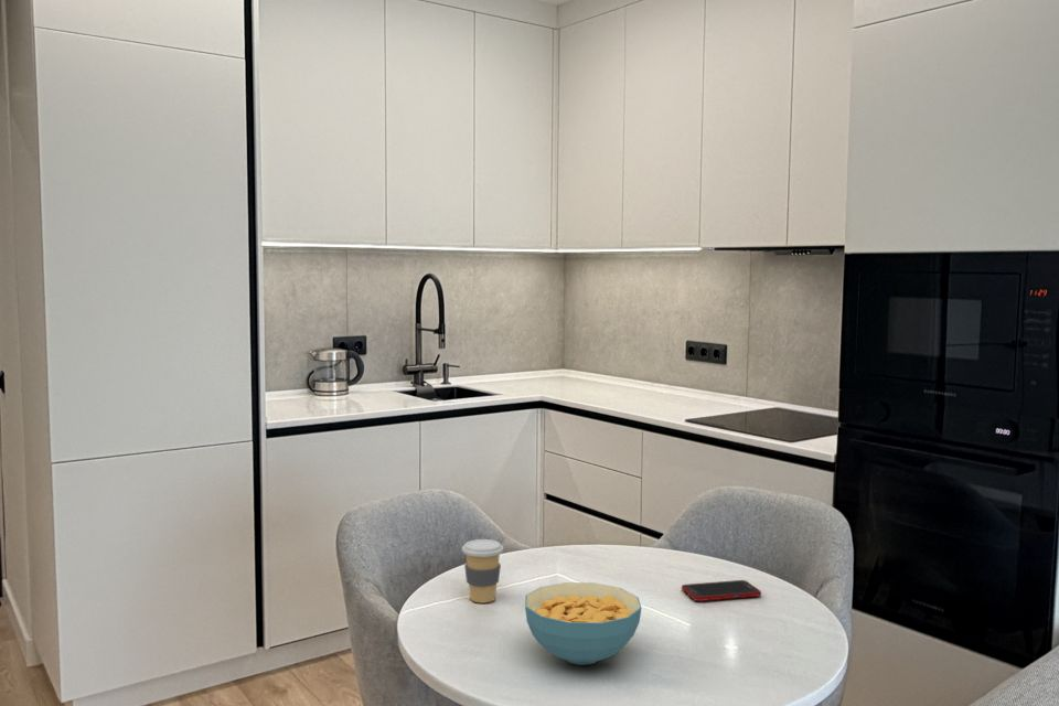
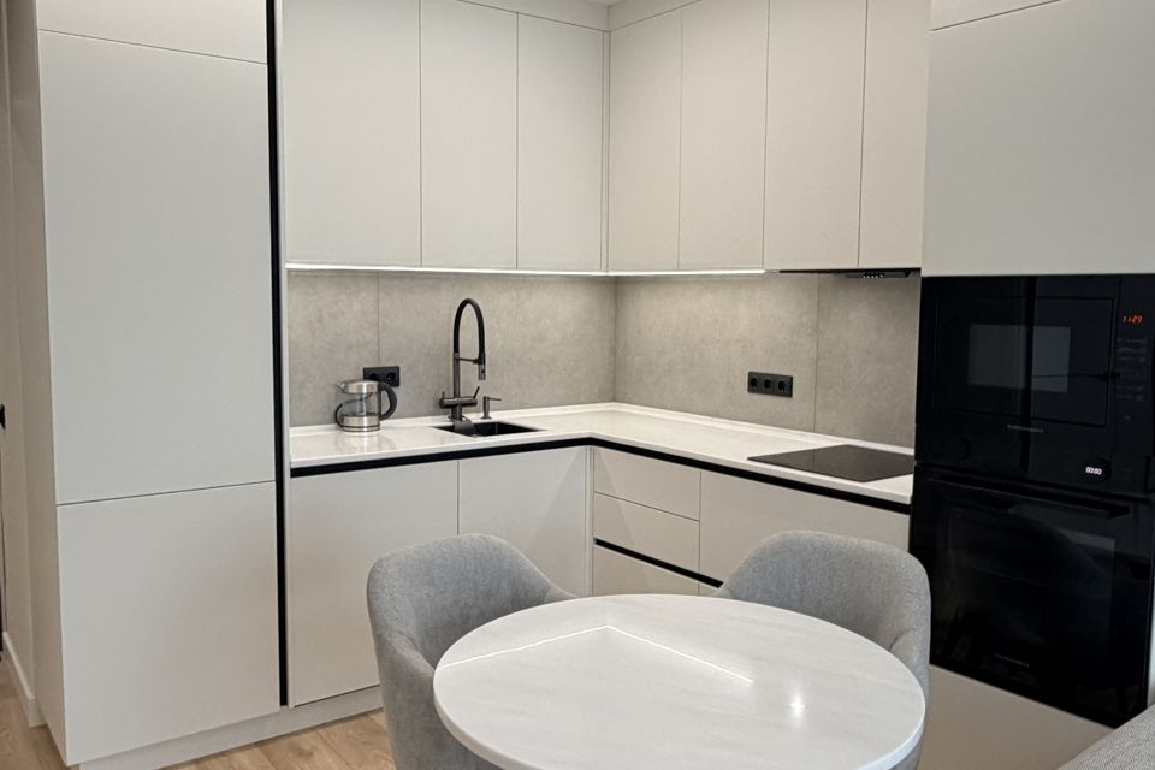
- cell phone (720, 590)
- coffee cup (482, 571)
- cereal bowl (581, 629)
